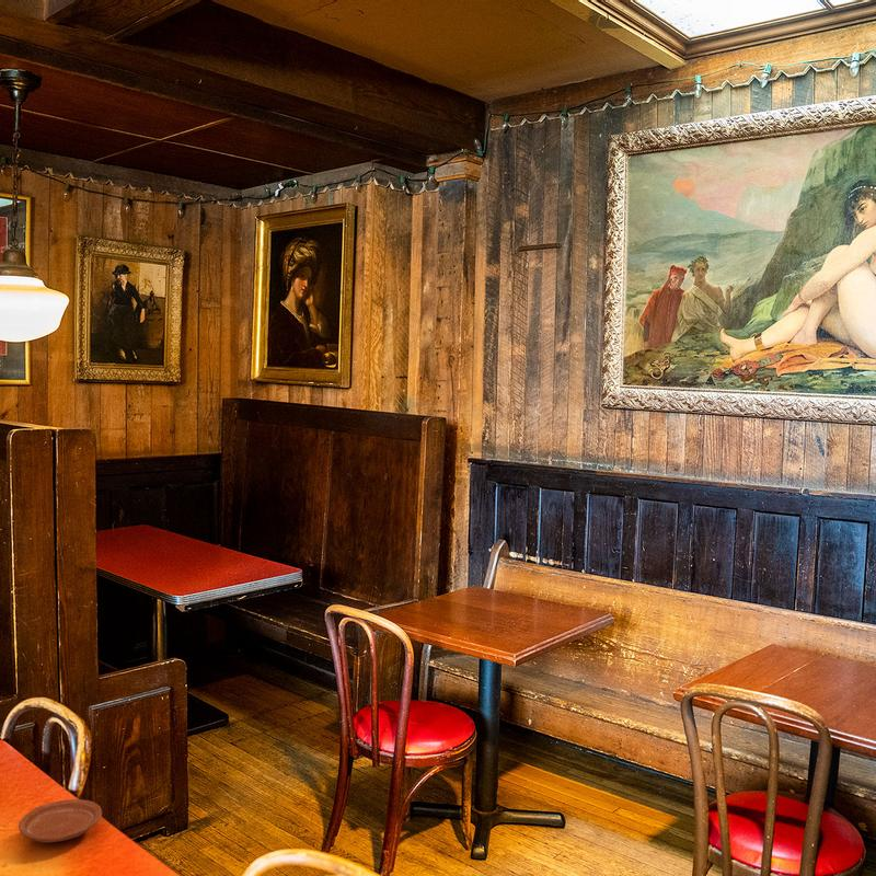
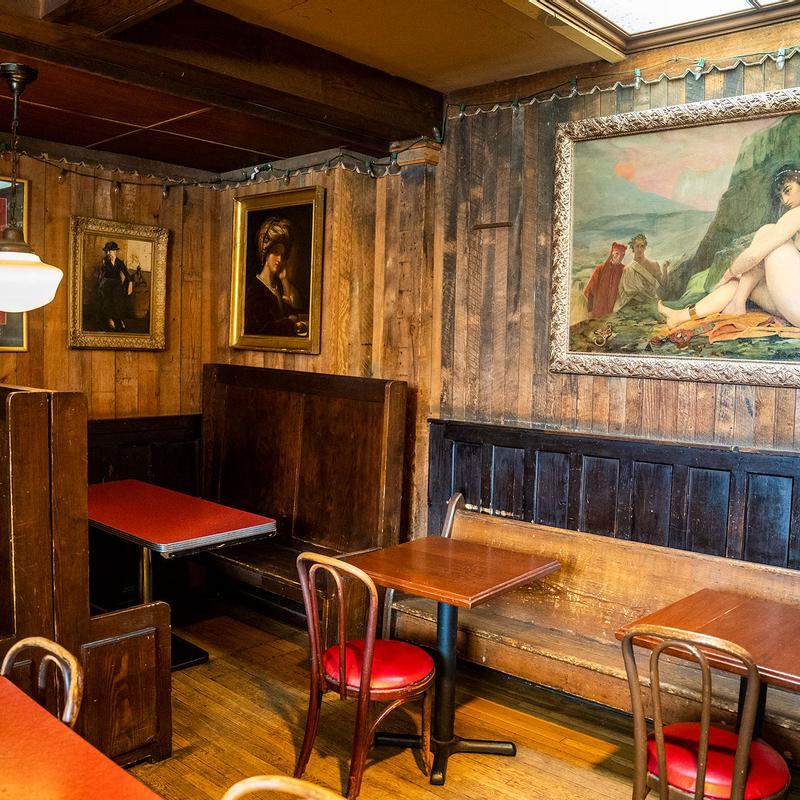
- plate (60, 826)
